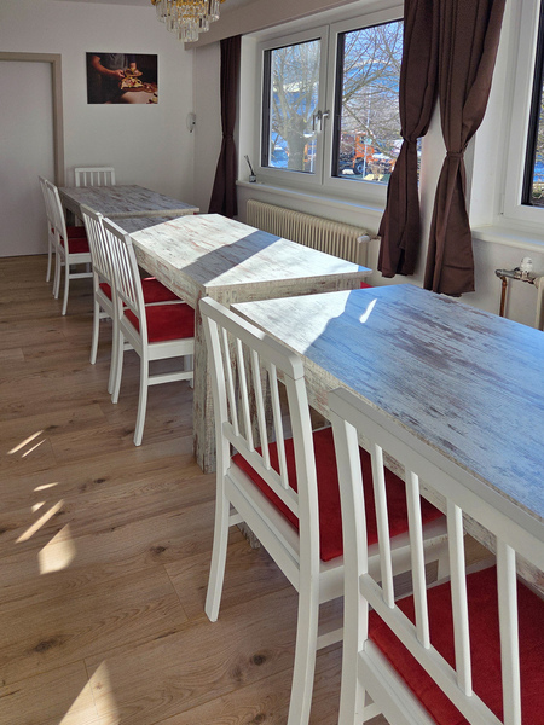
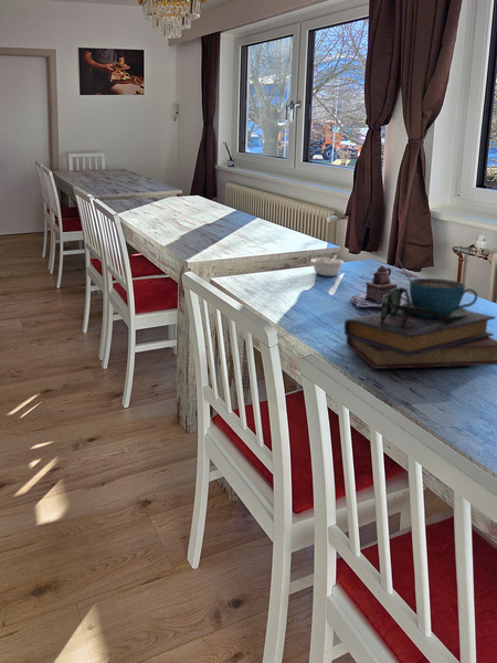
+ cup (424, 308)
+ teapot (378, 284)
+ legume (326, 265)
